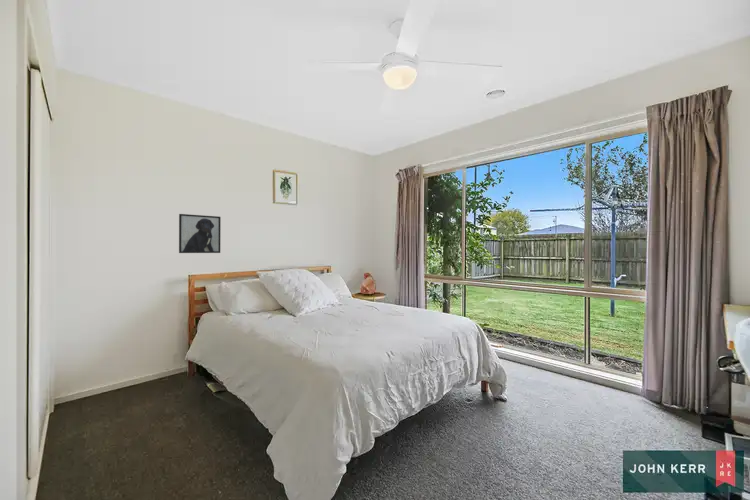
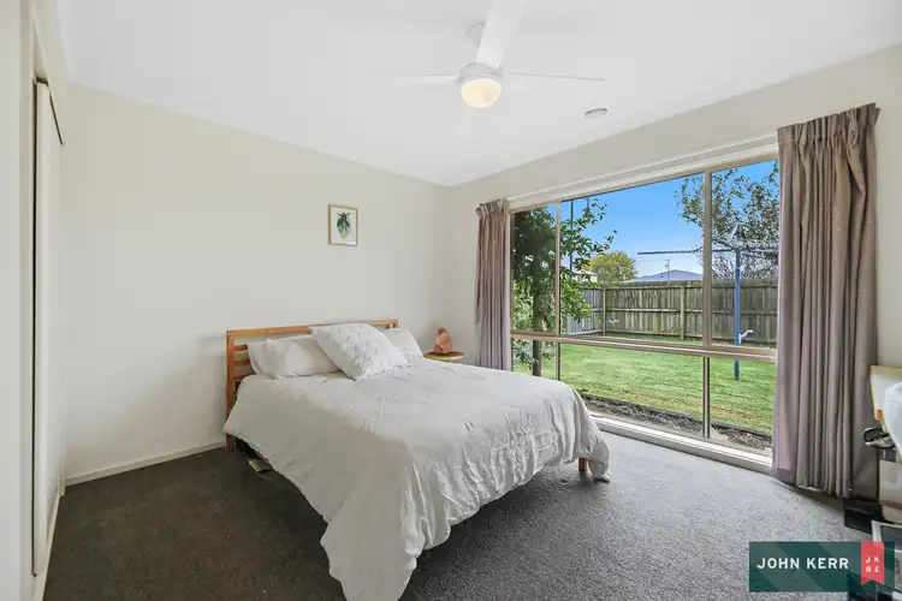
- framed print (200, 234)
